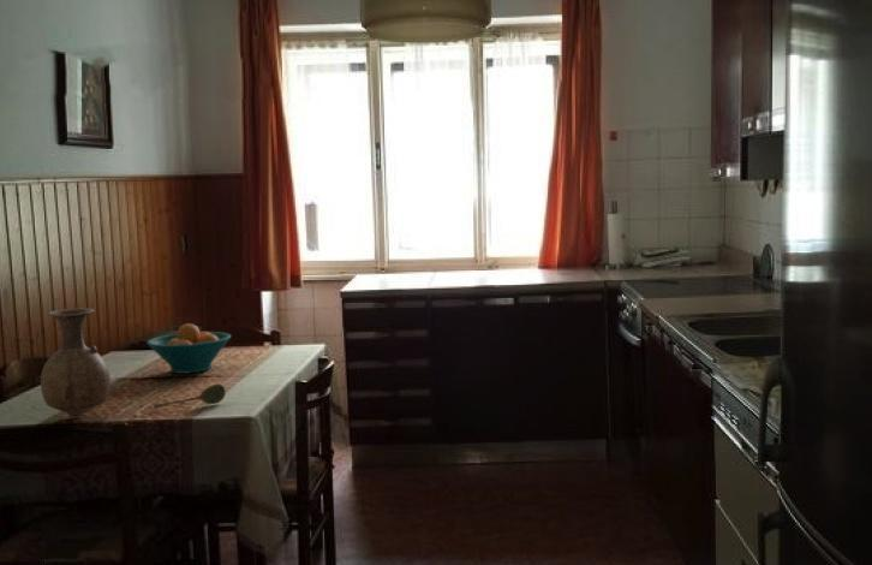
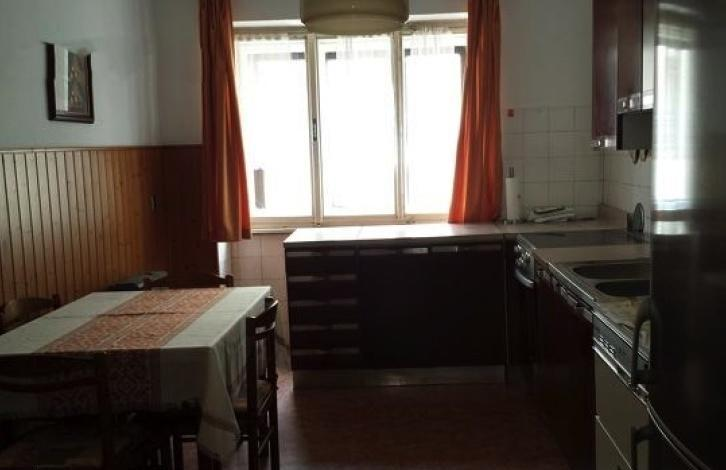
- fruit bowl (190, 346)
- soupspoon (190, 398)
- vase (73, 363)
